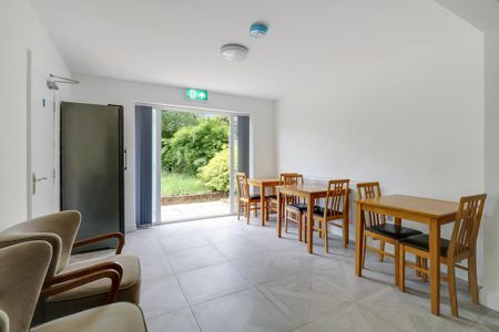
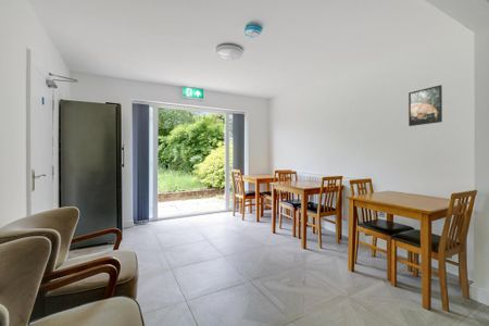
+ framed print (424, 106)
